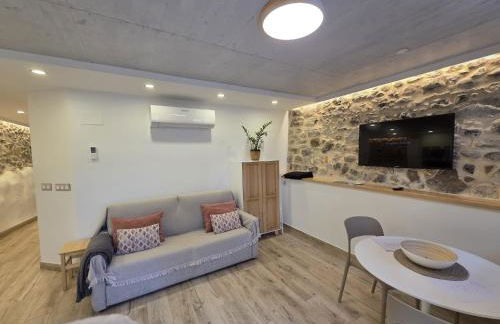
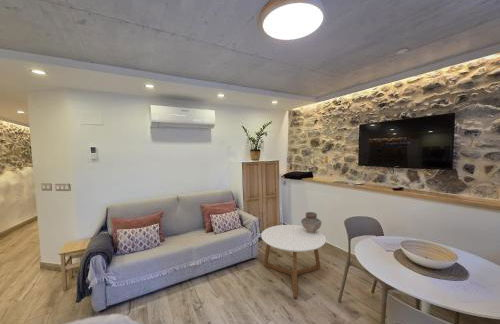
+ coffee table (293, 255)
+ ceramic pot (311, 222)
